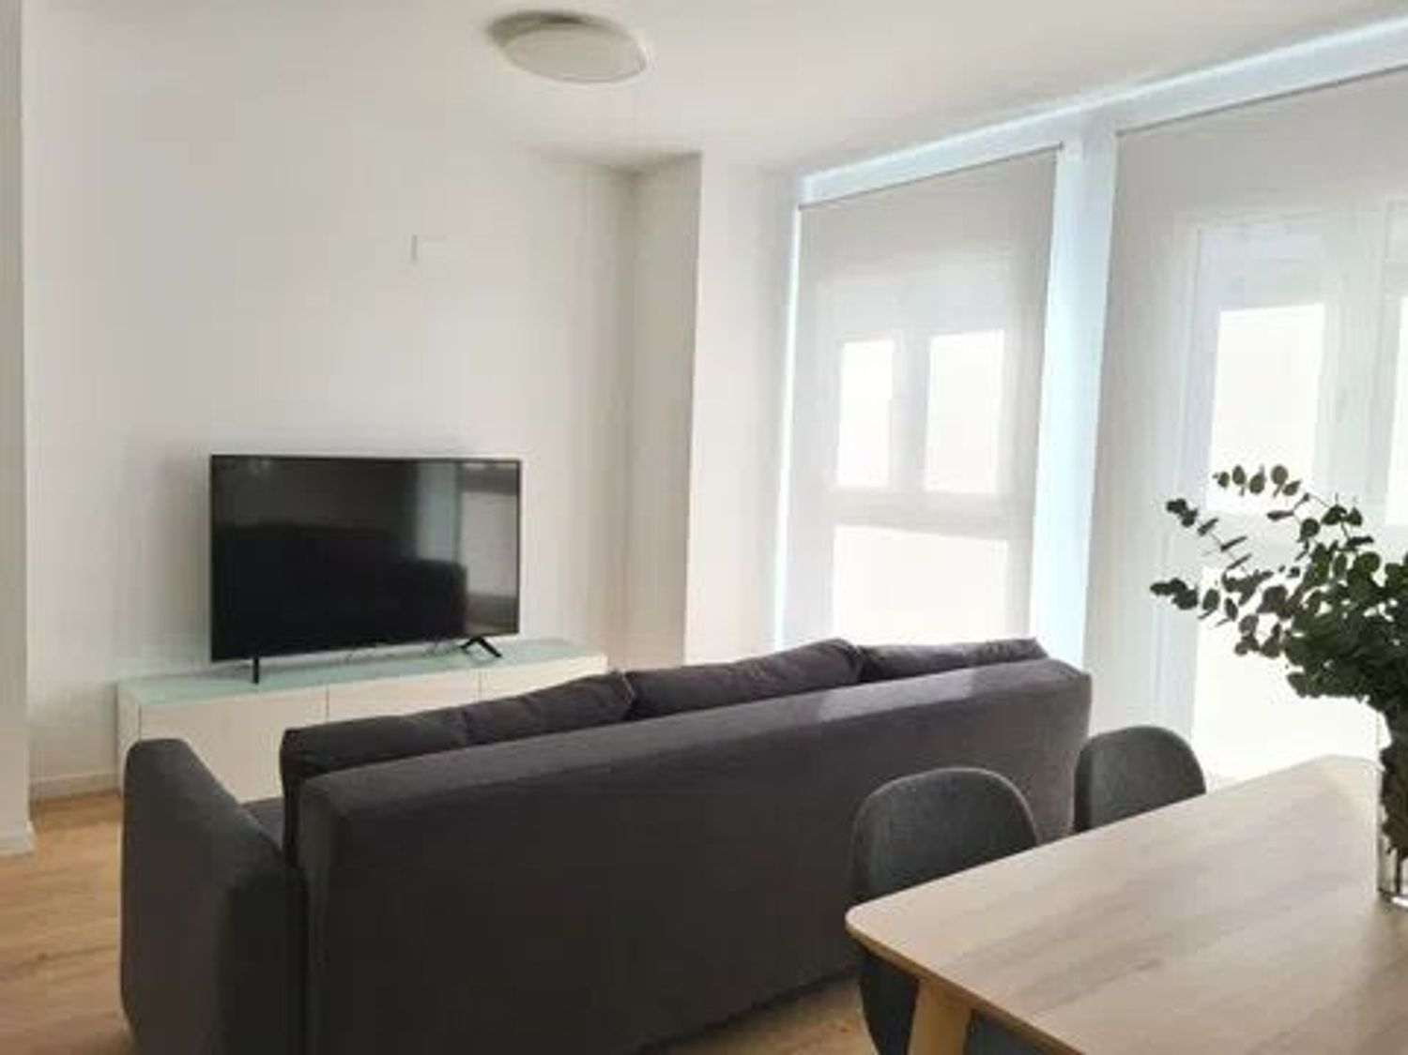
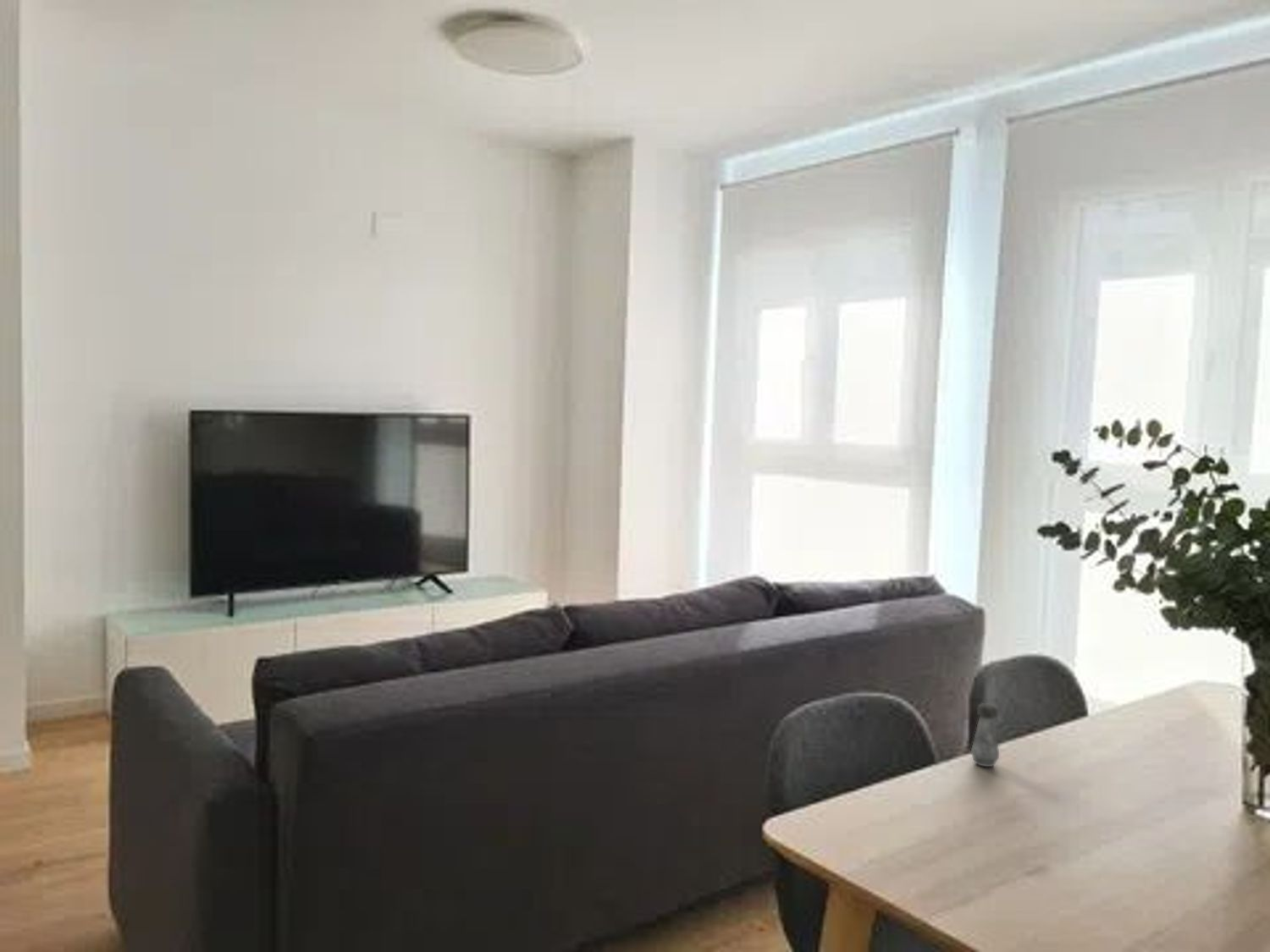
+ salt shaker (986, 734)
